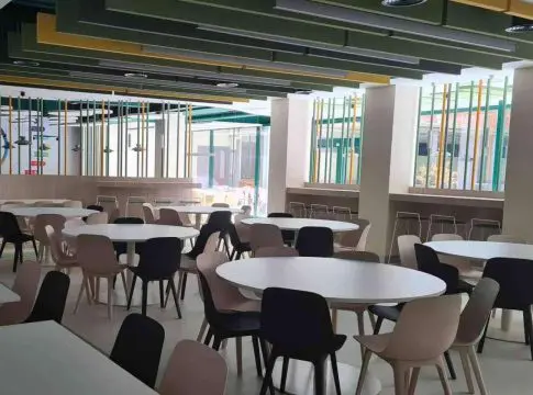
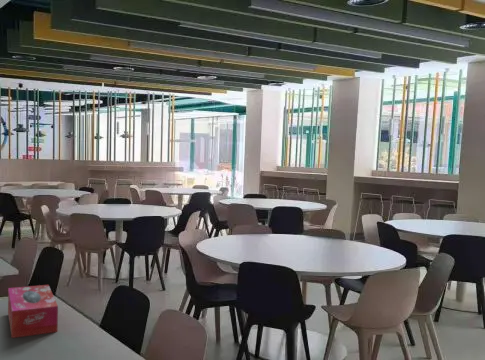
+ tissue box (31, 309)
